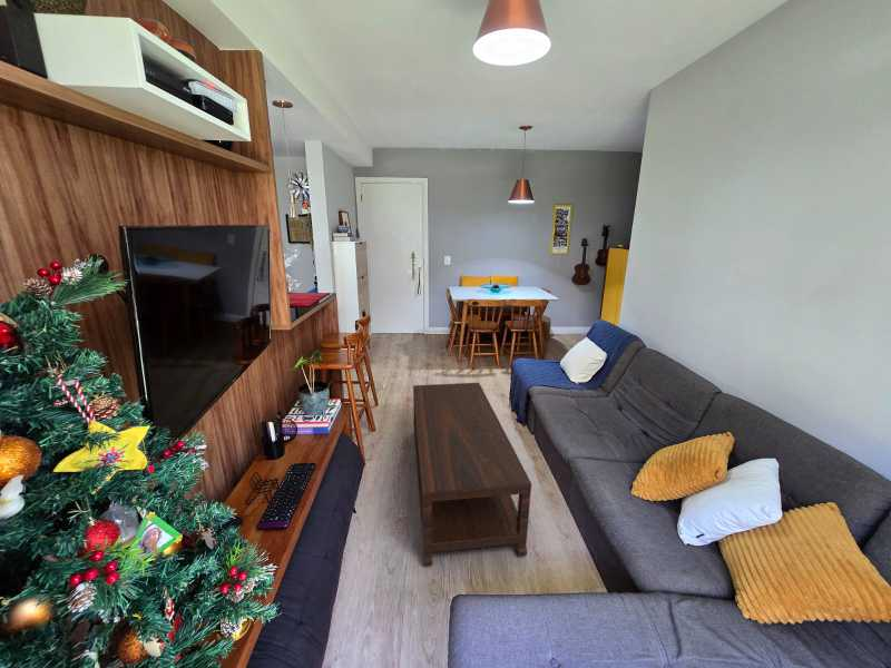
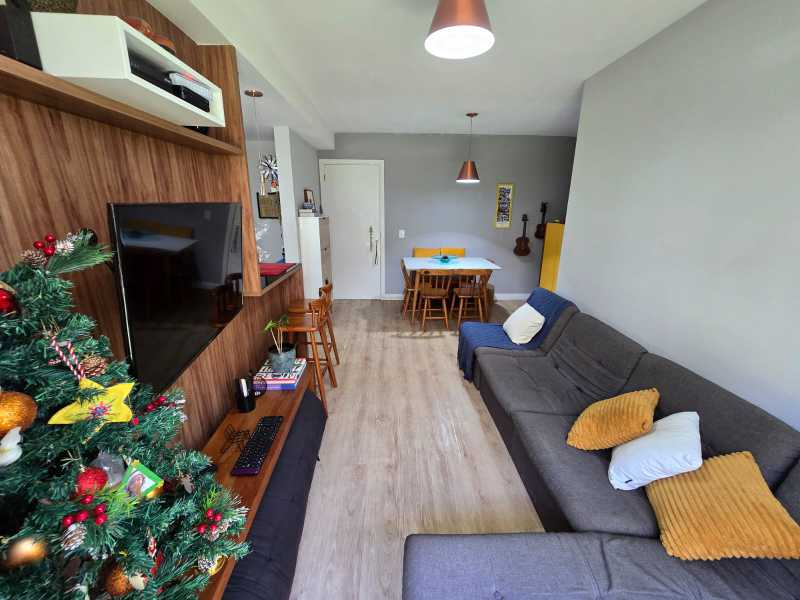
- coffee table (457, 452)
